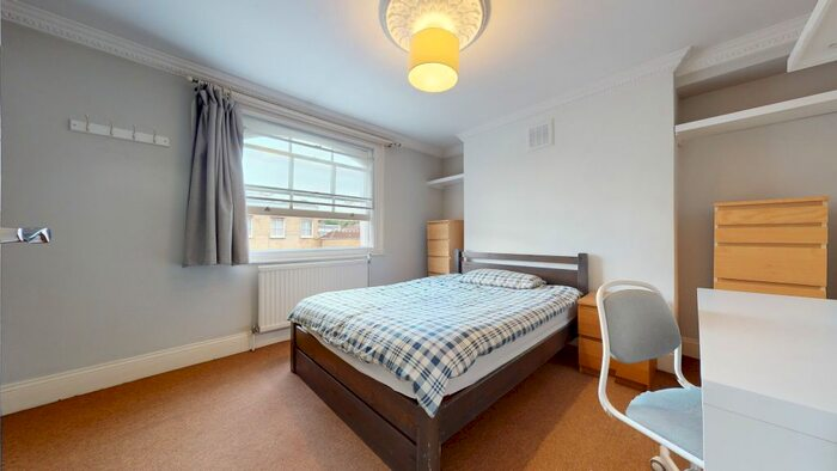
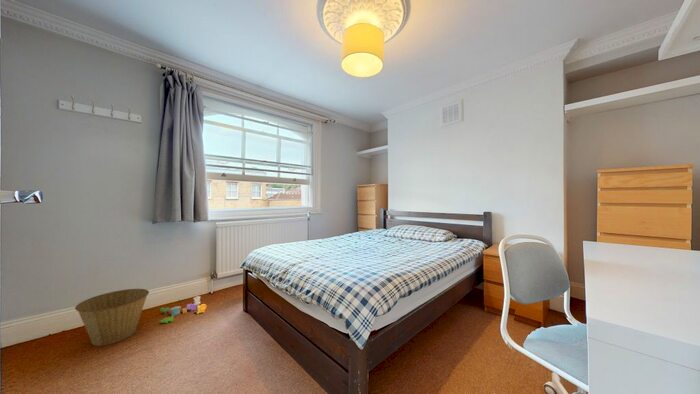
+ basket (114, 316)
+ stacking toy (183, 308)
